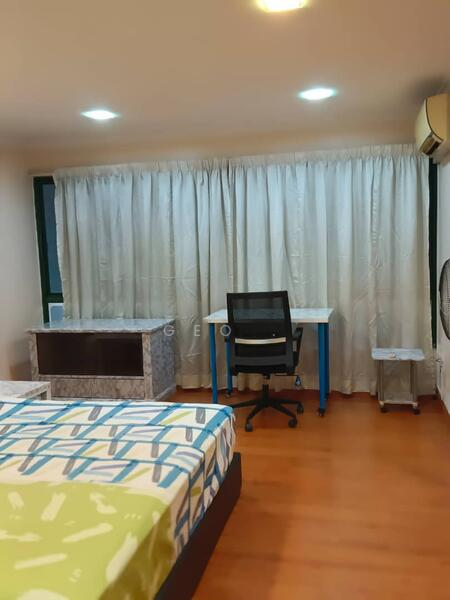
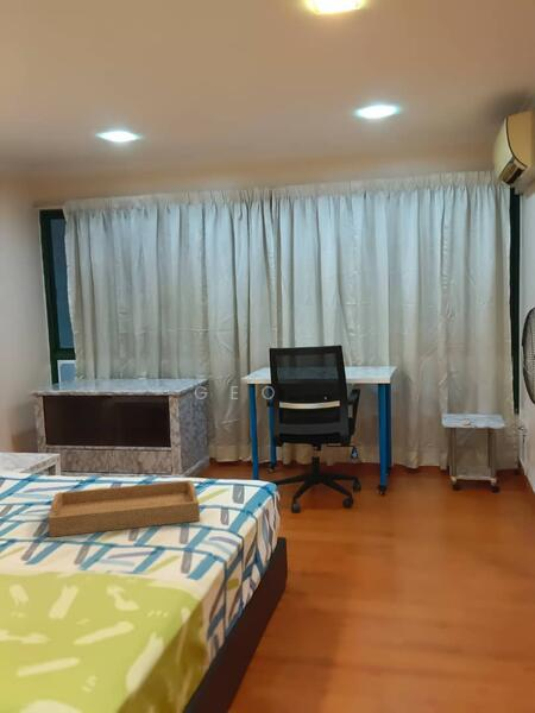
+ serving tray (126, 503)
